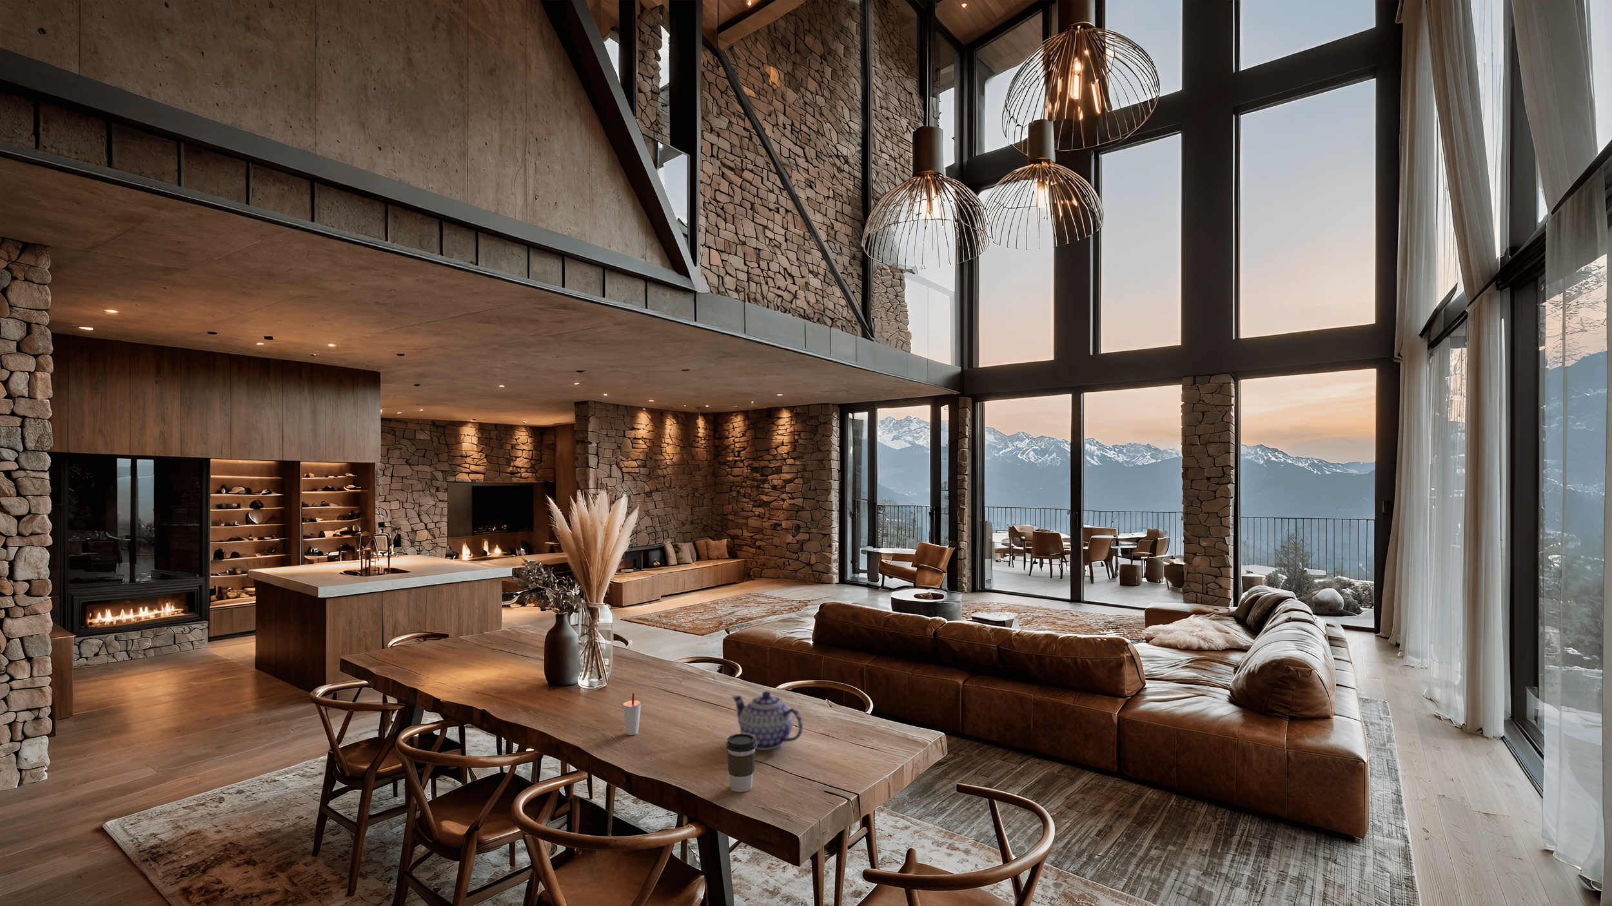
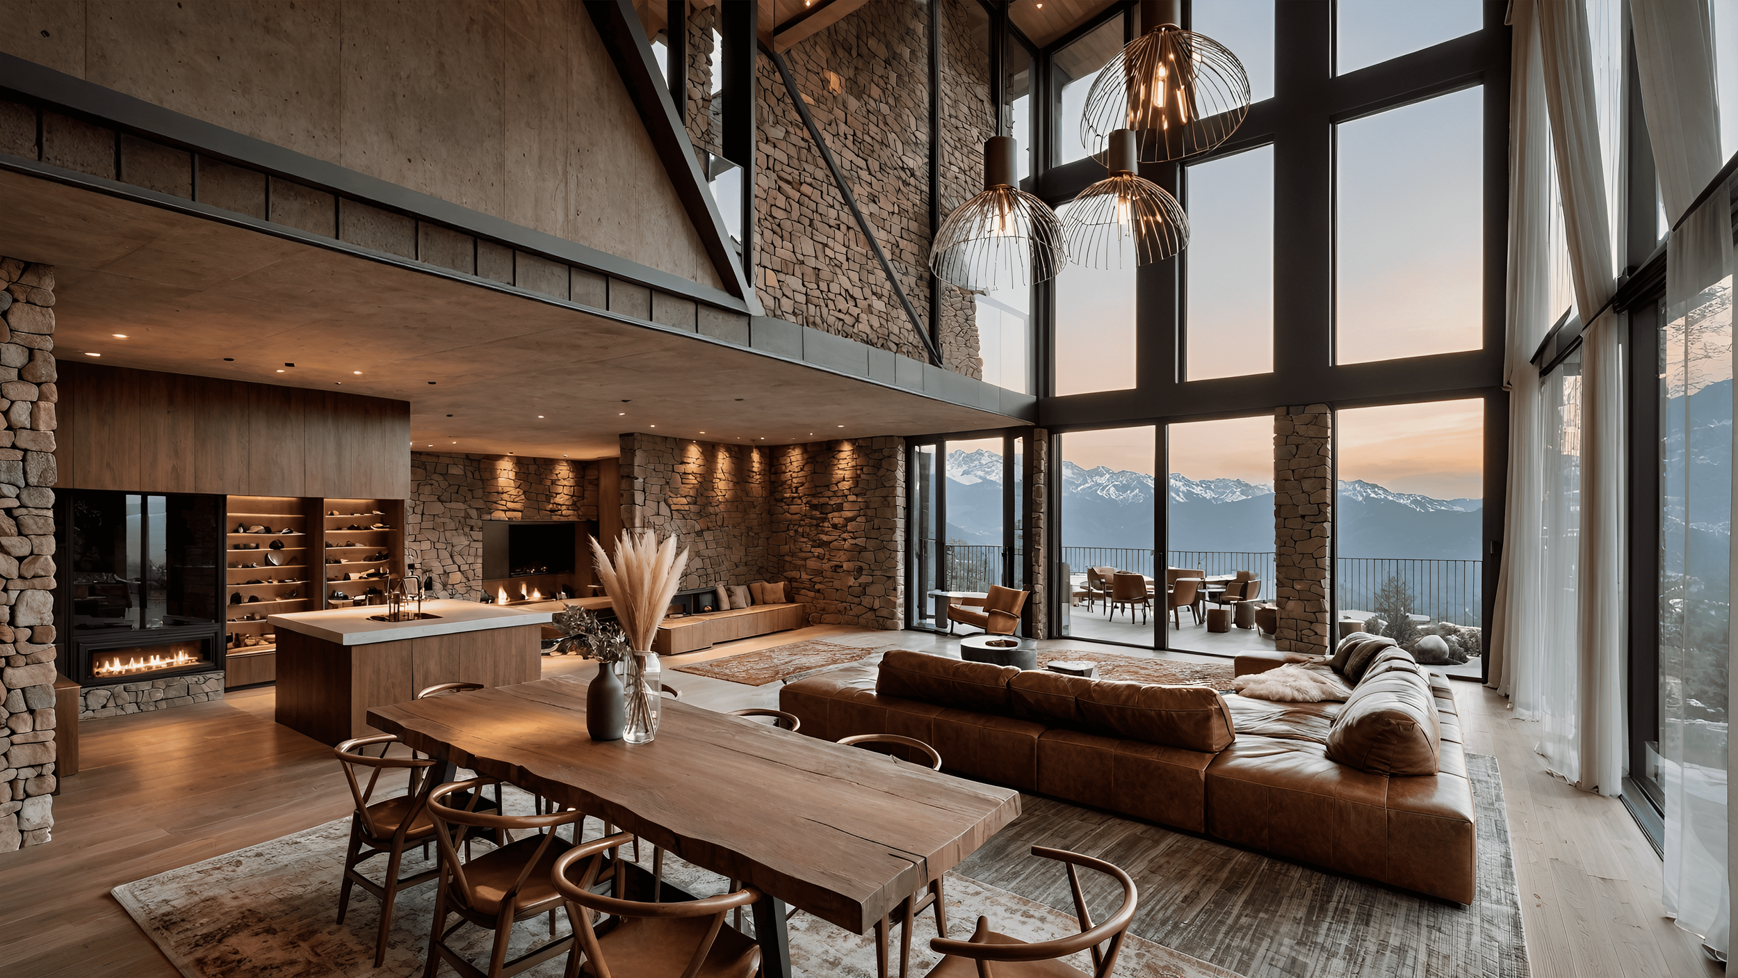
- coffee cup (741, 762)
- teapot (765, 717)
- cup (632, 712)
